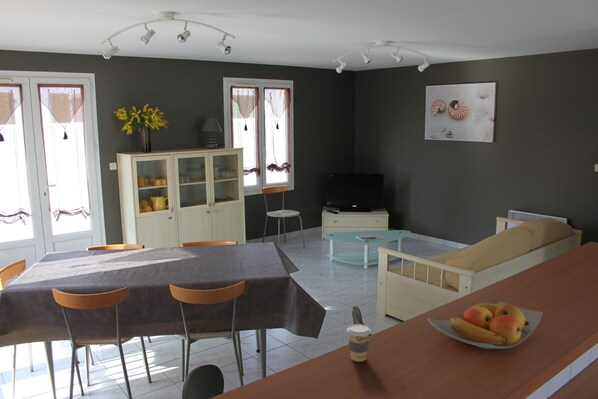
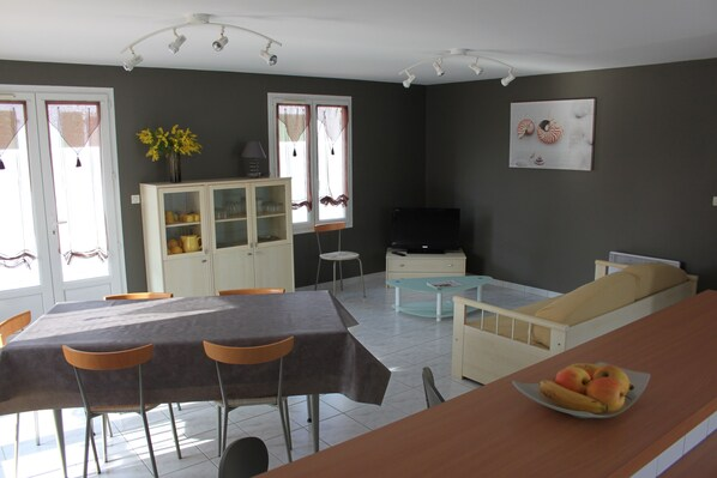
- coffee cup (358, 343)
